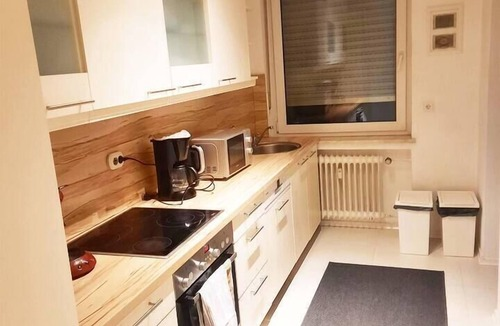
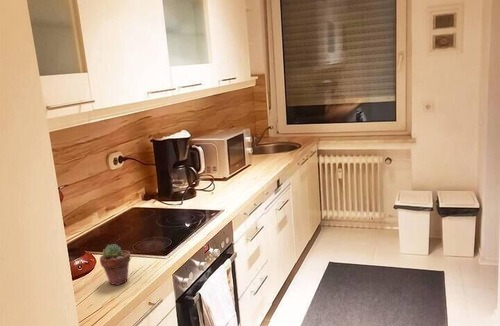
+ potted succulent (115, 262)
